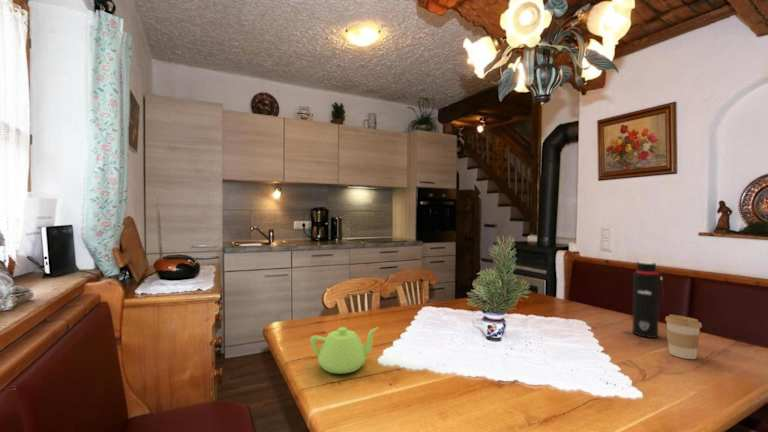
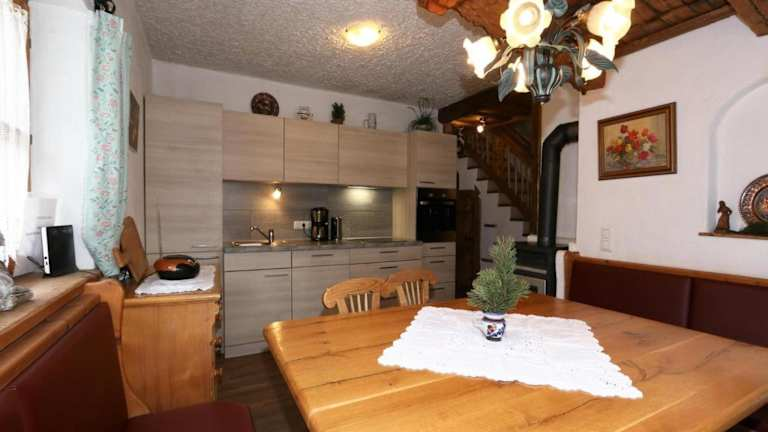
- water bottle (648, 298)
- coffee cup (682, 335)
- teapot (344, 347)
